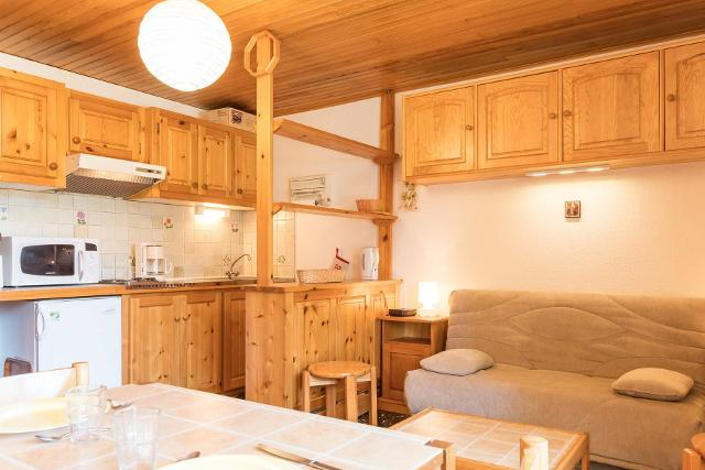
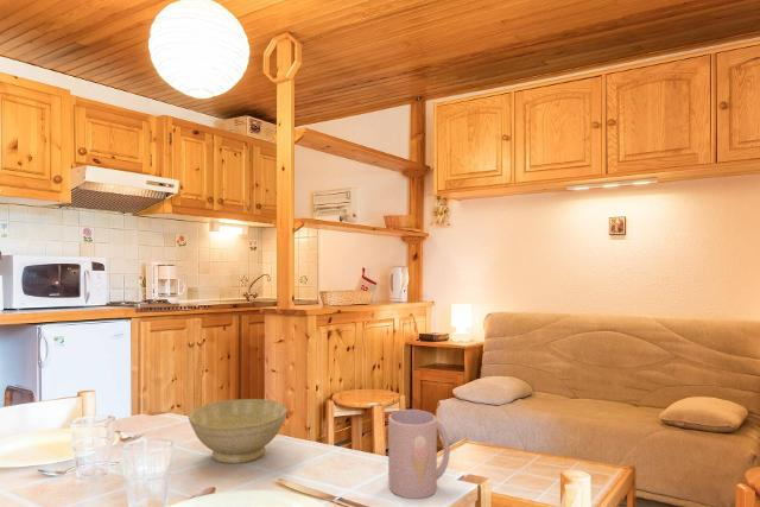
+ bowl (239, 432)
+ mug (419, 451)
